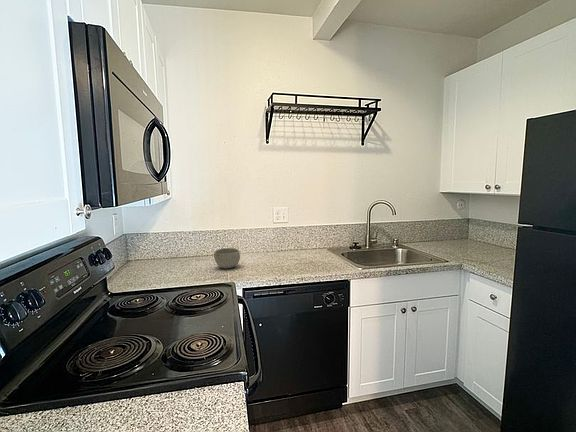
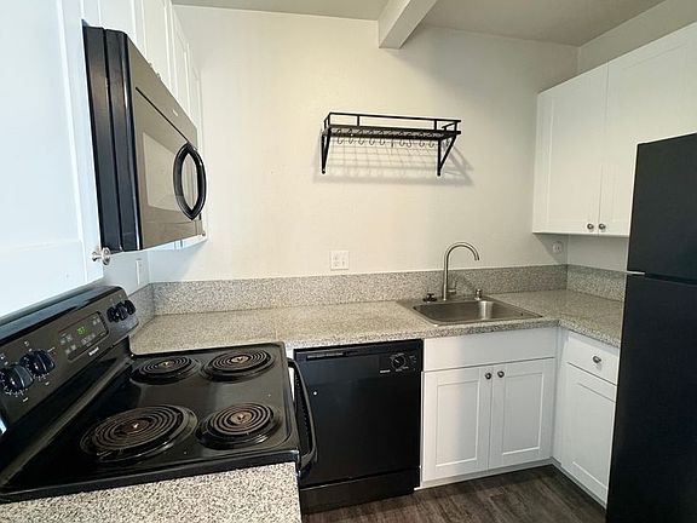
- bowl (227, 258)
